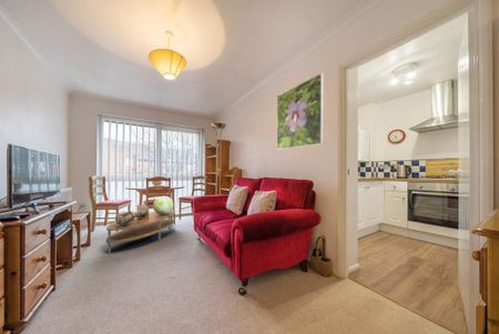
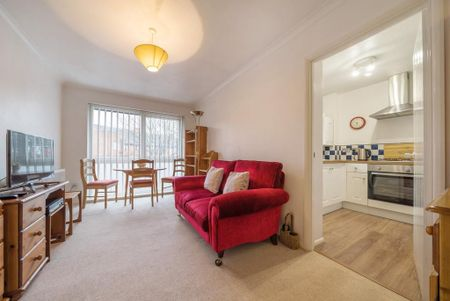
- coffee table (145, 227)
- decorative urn (131, 215)
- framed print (296, 117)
- decorative globe (163, 205)
